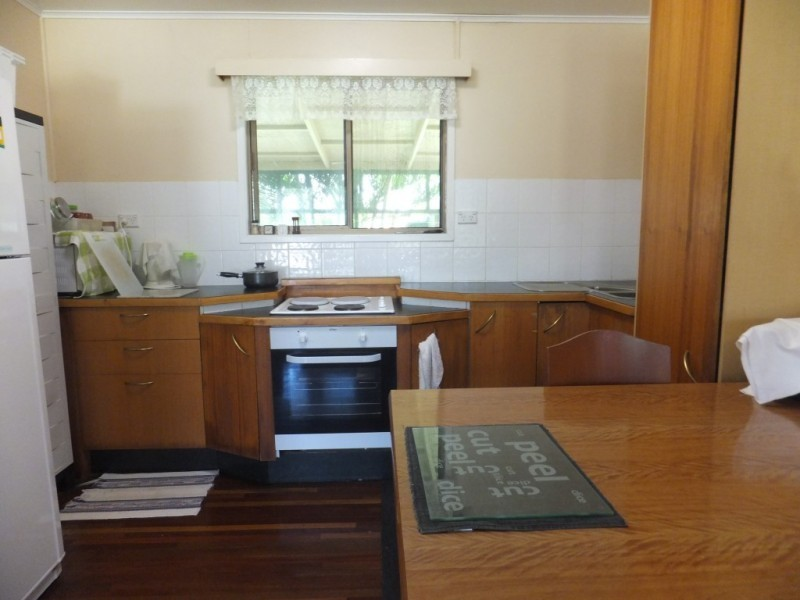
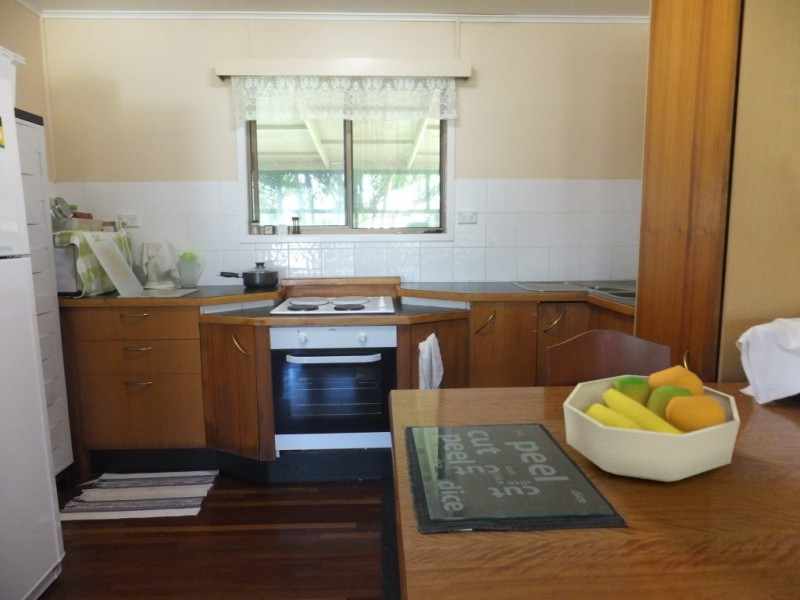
+ fruit bowl (649, 414)
